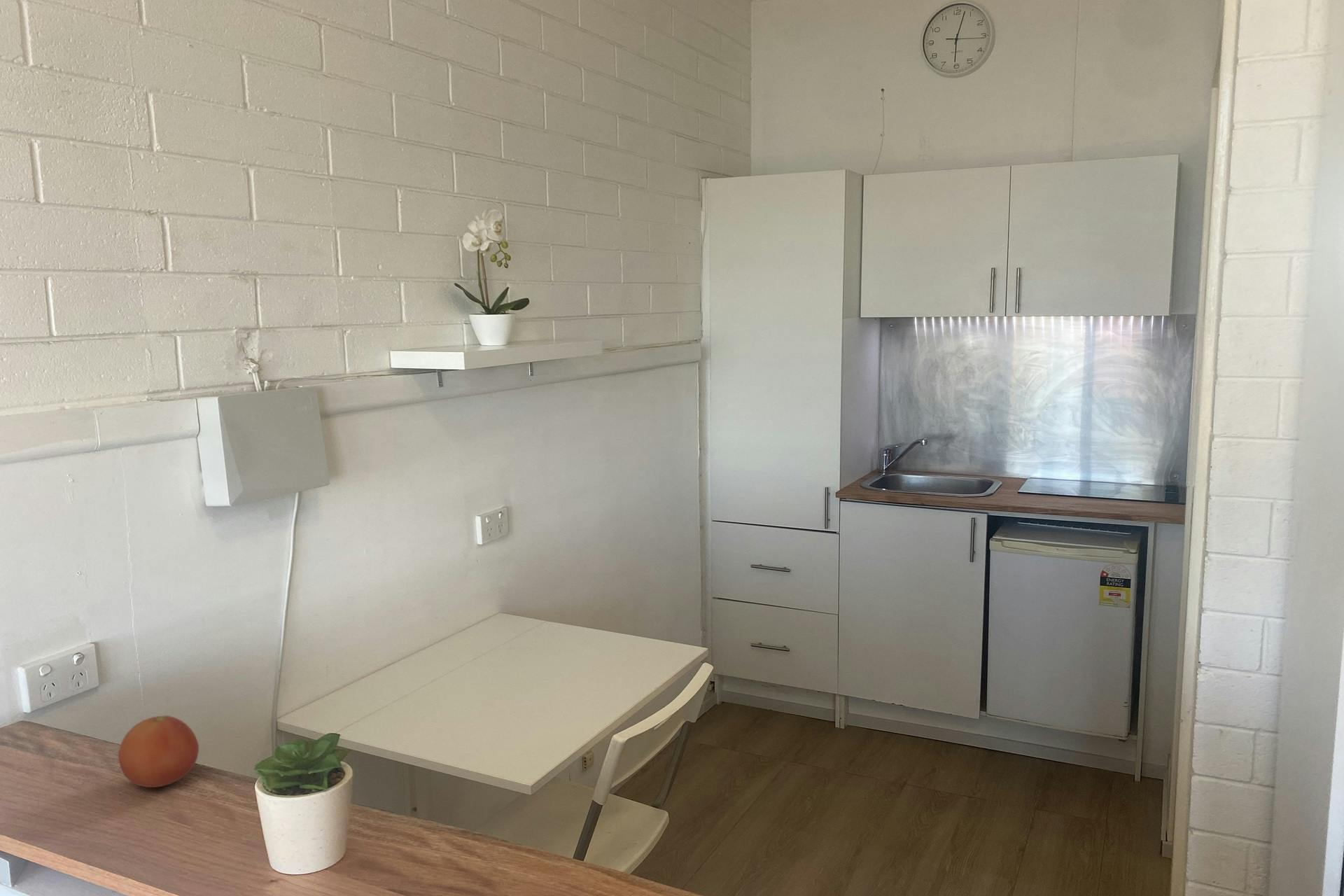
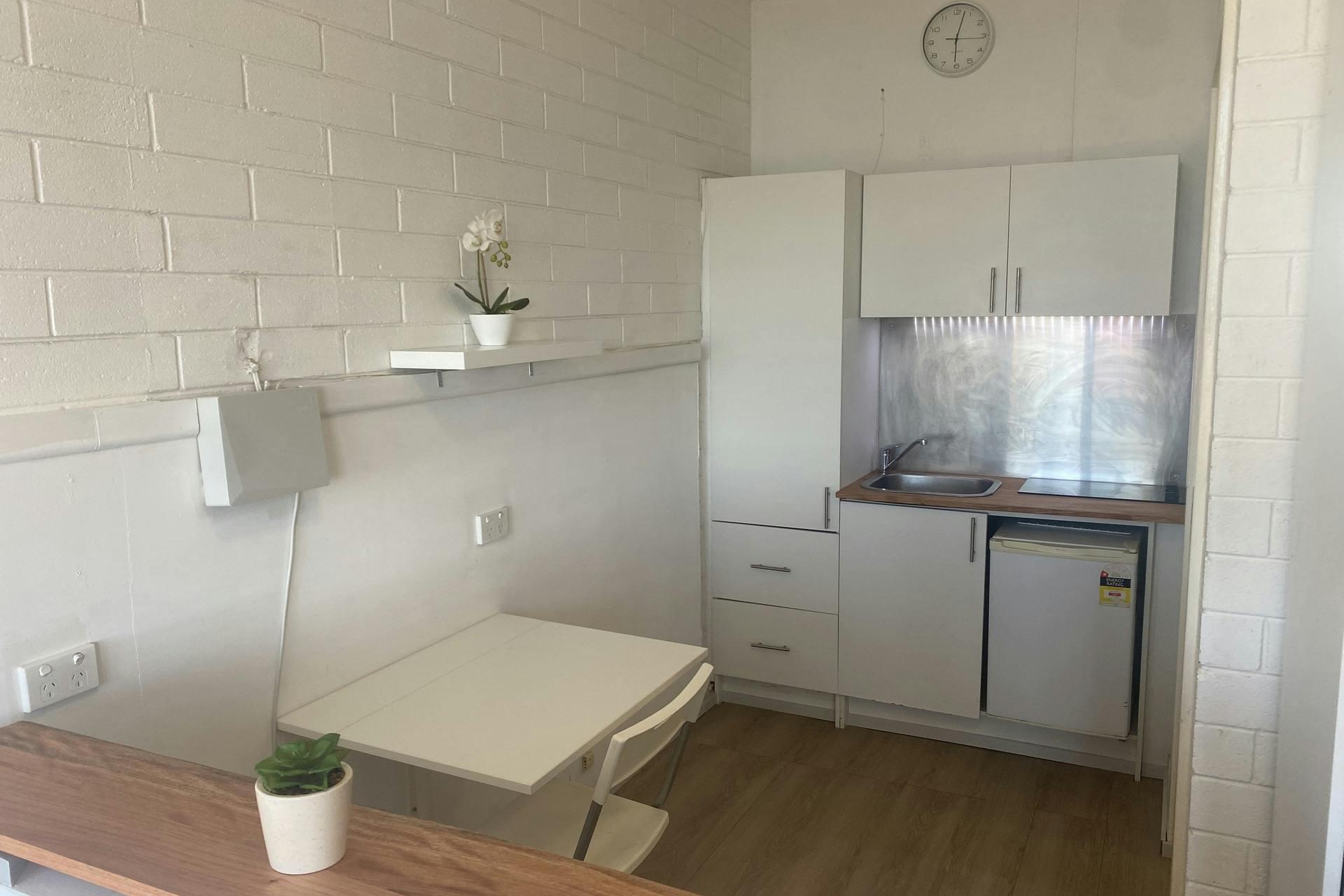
- fruit (159, 750)
